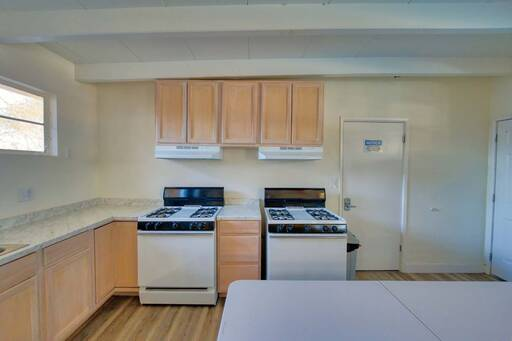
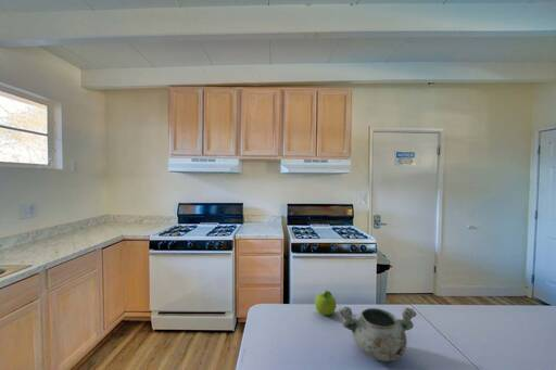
+ fruit (326, 303)
+ decorative bowl (377, 329)
